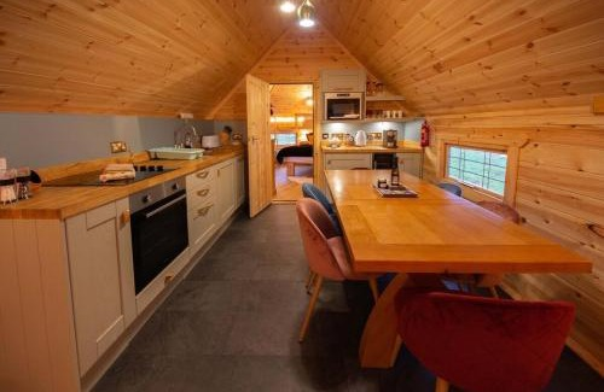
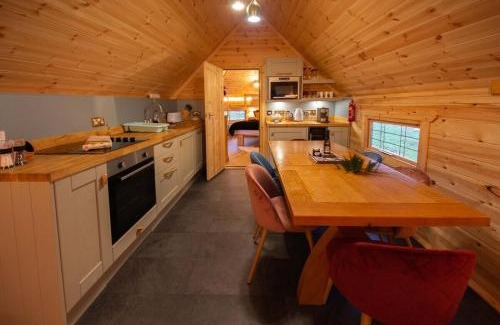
+ plant (357, 160)
